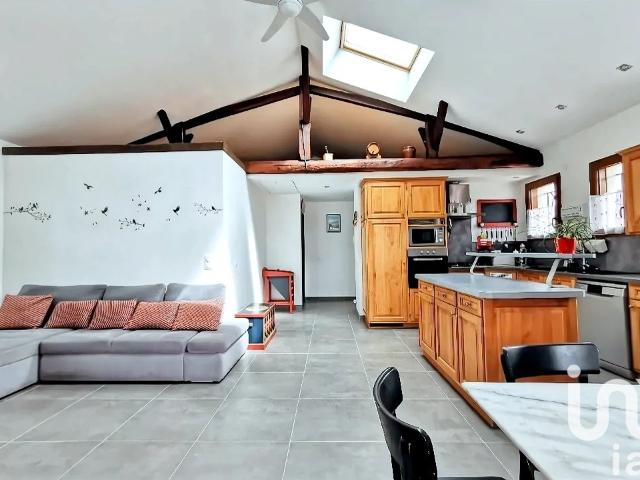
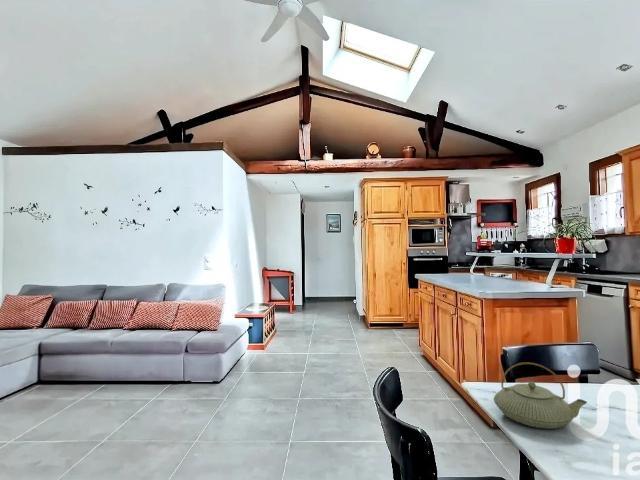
+ teapot (537, 391)
